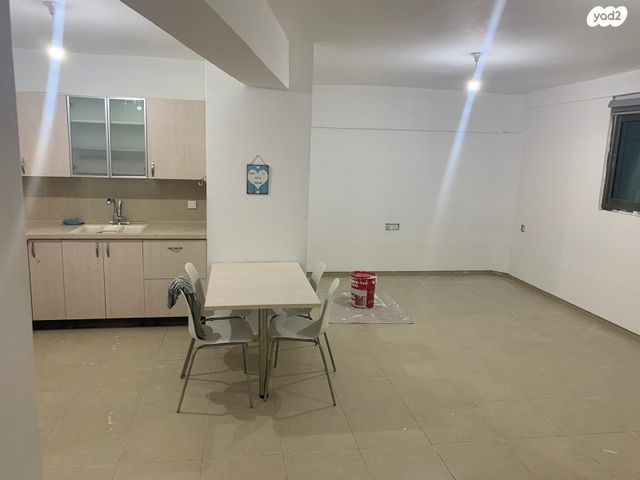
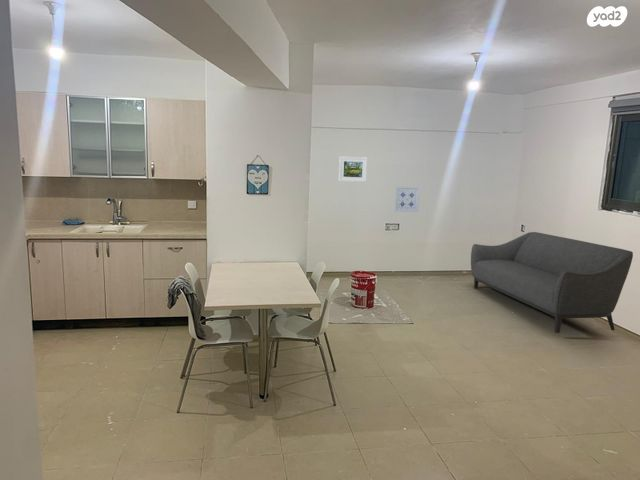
+ wall art (407, 199)
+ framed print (352, 169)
+ sofa (541, 274)
